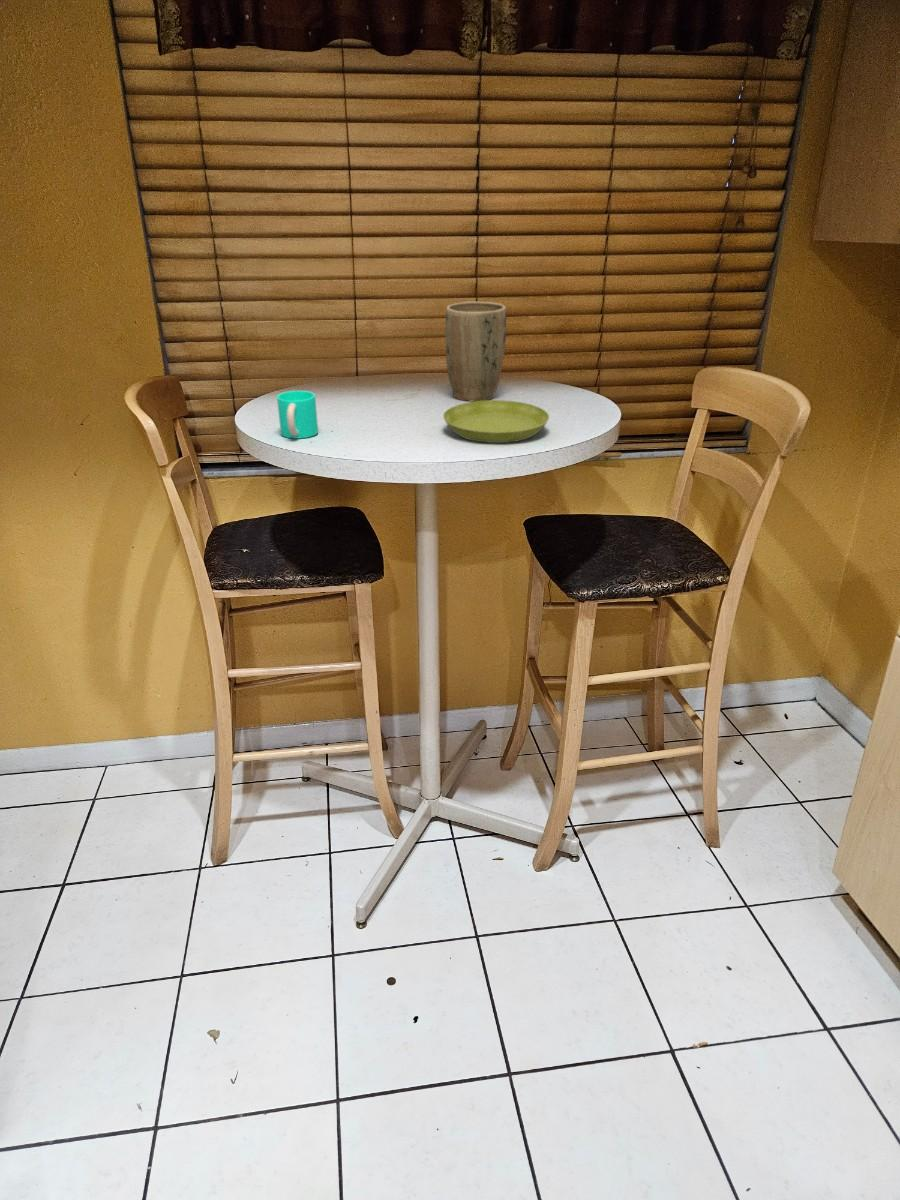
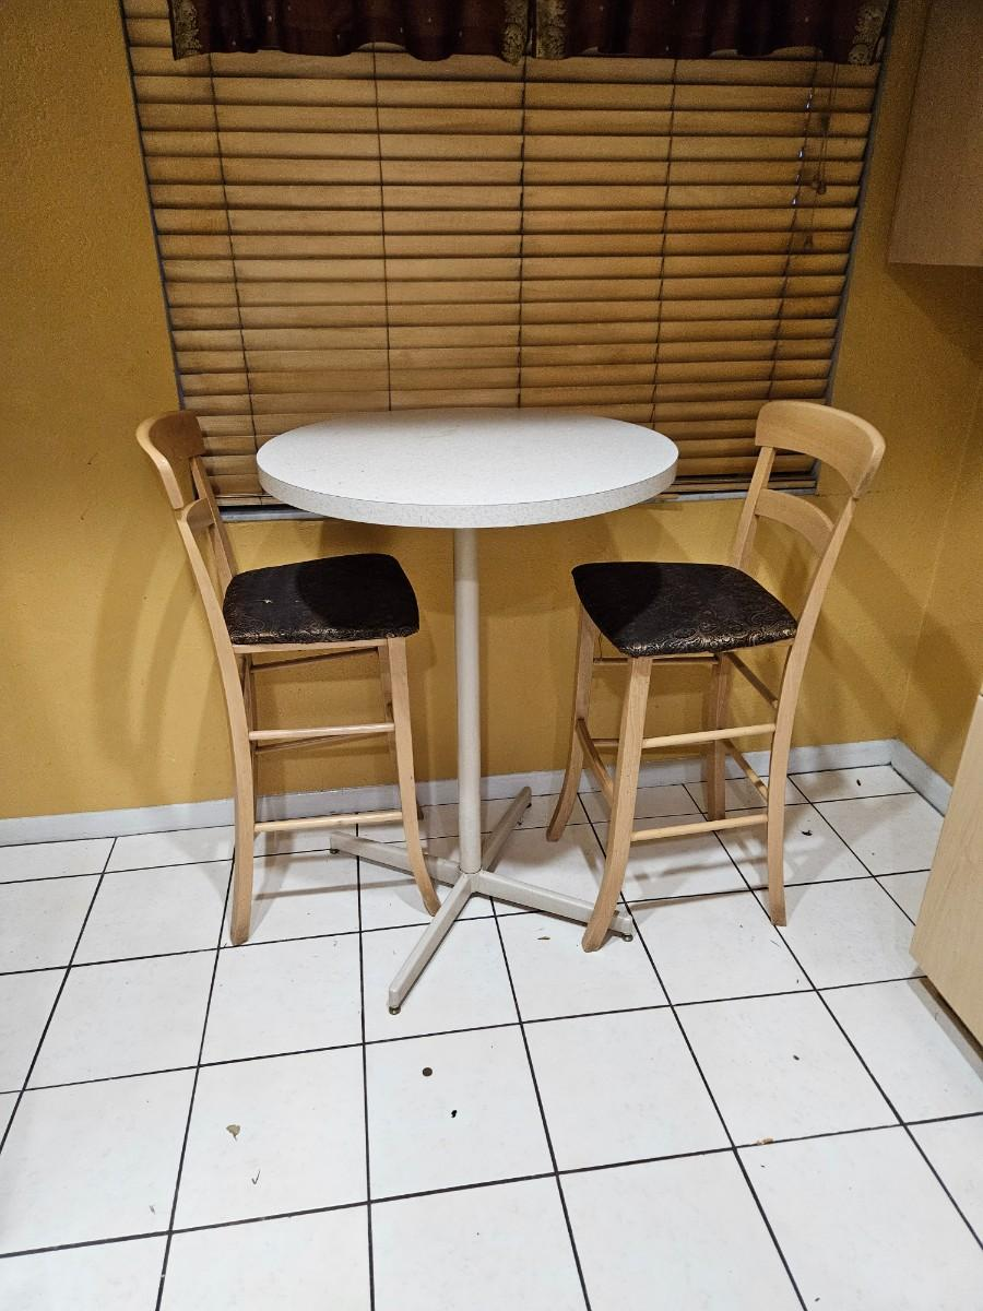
- plant pot (475, 352)
- cup (296, 416)
- saucer (495, 422)
